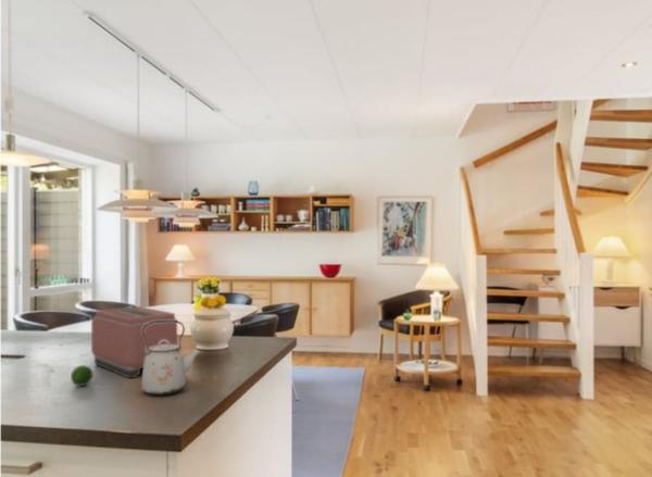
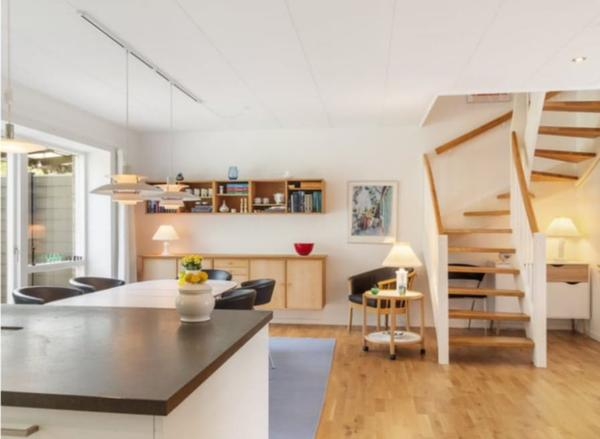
- toaster (131, 338)
- kettle (172, 355)
- fruit (82, 375)
